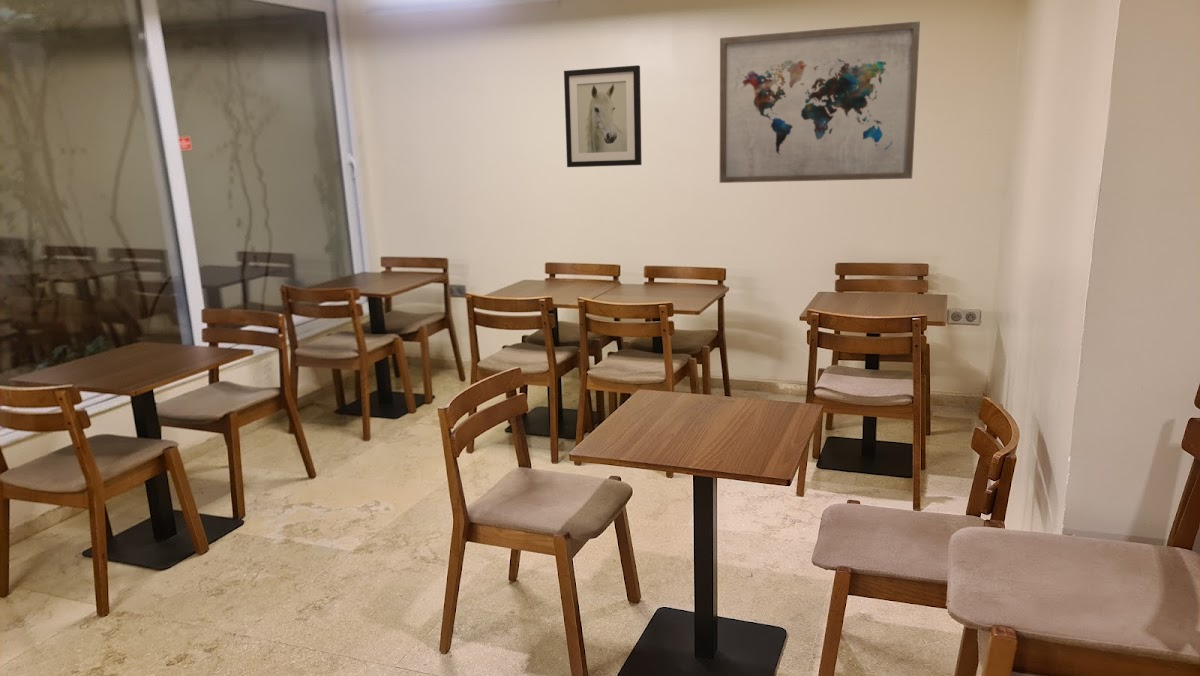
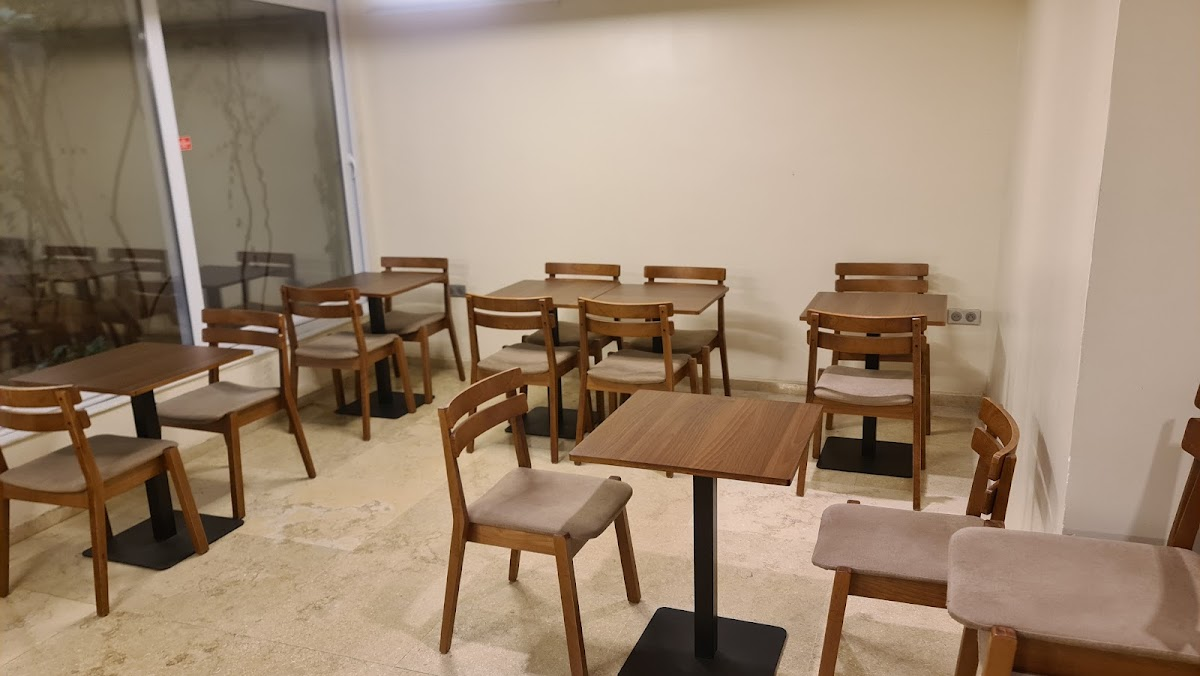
- wall art (602, 117)
- wall art (814, 106)
